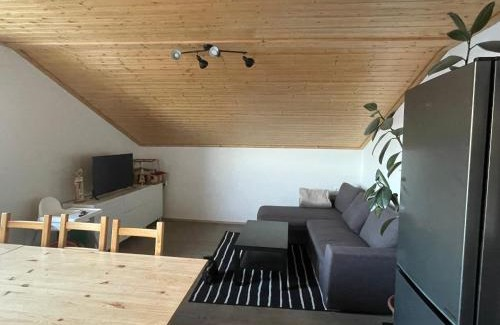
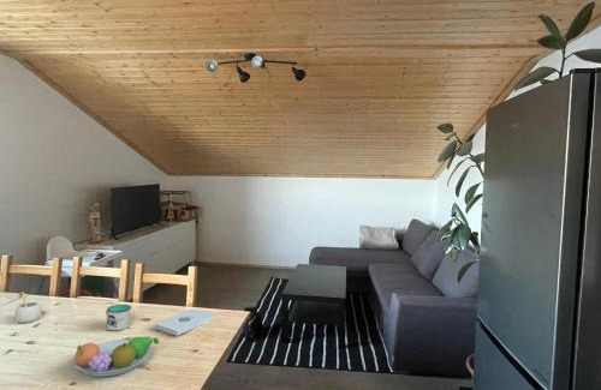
+ mug (25, 306)
+ fruit bowl (117, 348)
+ notepad (185, 320)
+ mug (115, 317)
